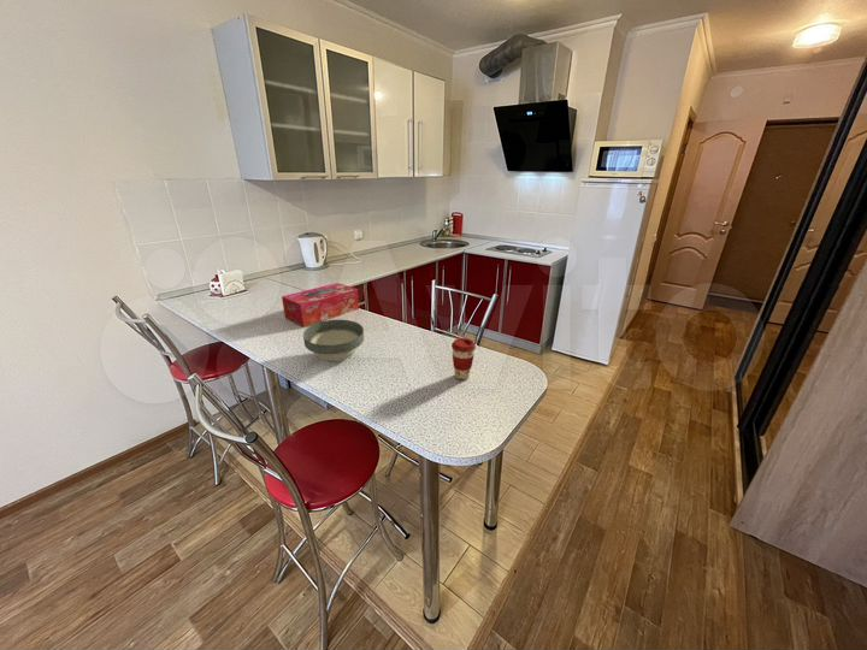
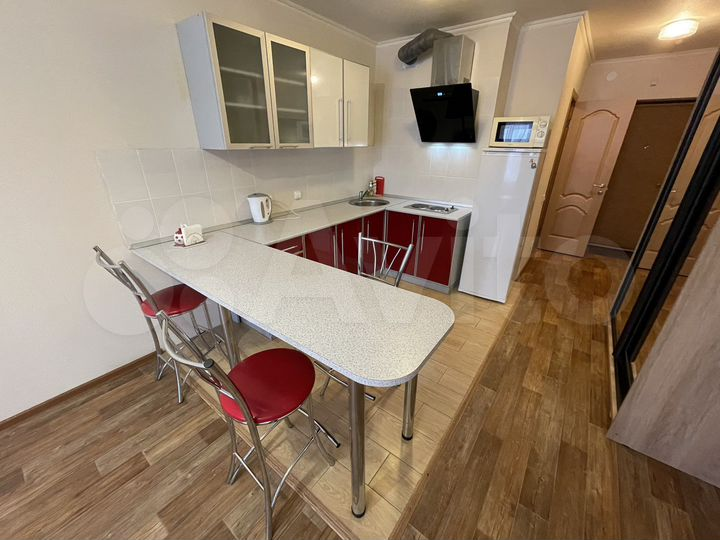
- coffee cup (462, 359)
- tissue box (322, 302)
- bowl (335, 343)
